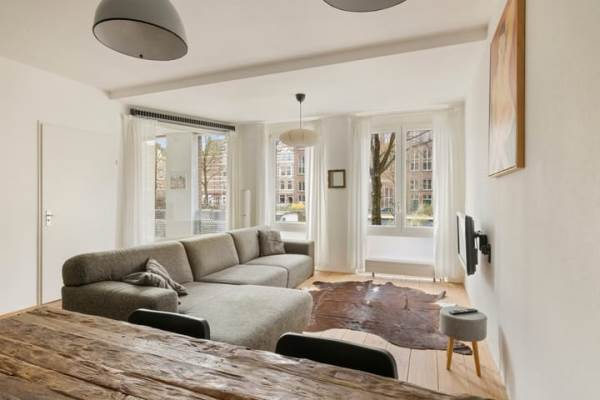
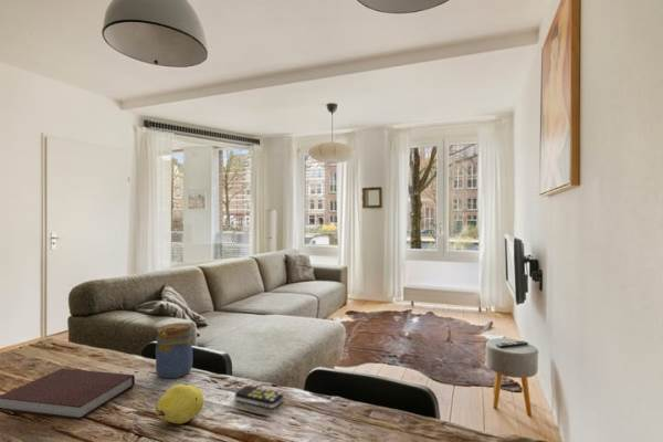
+ remote control (259, 396)
+ jar (172, 348)
+ notebook (70, 390)
+ fruit (178, 403)
